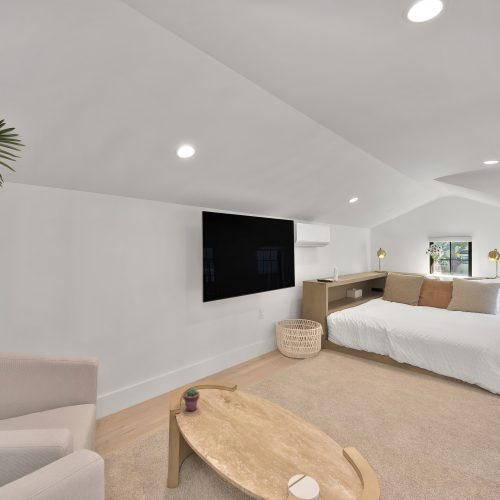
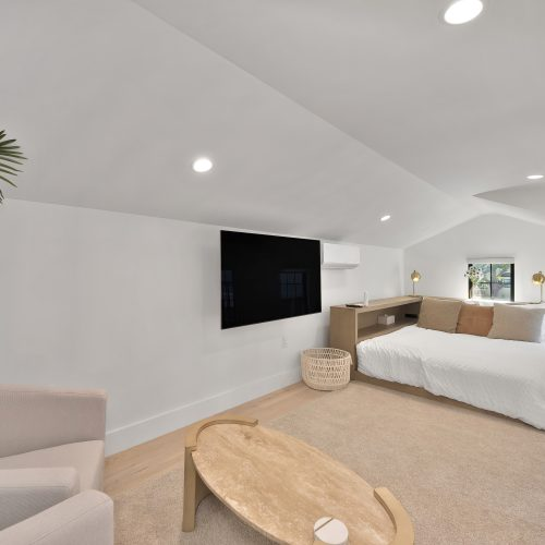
- potted succulent (191, 398)
